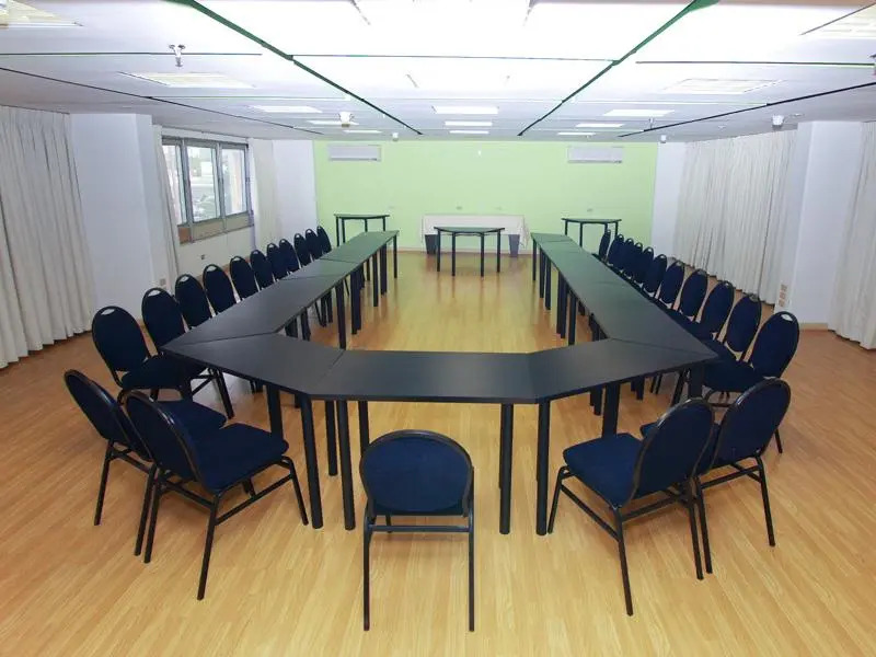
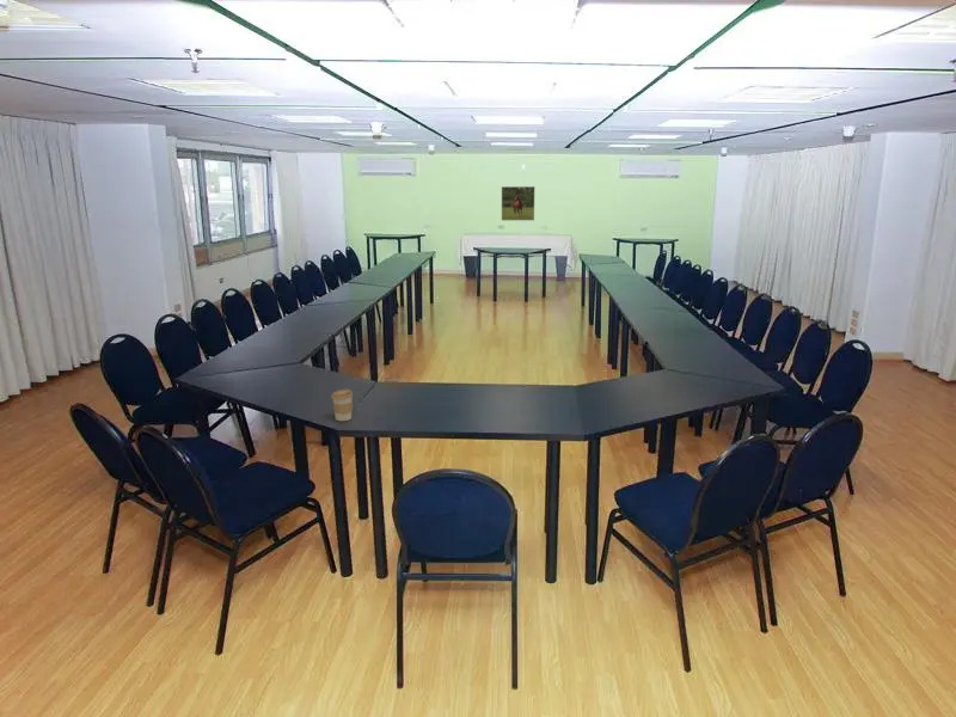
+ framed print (517, 203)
+ coffee cup (342, 404)
